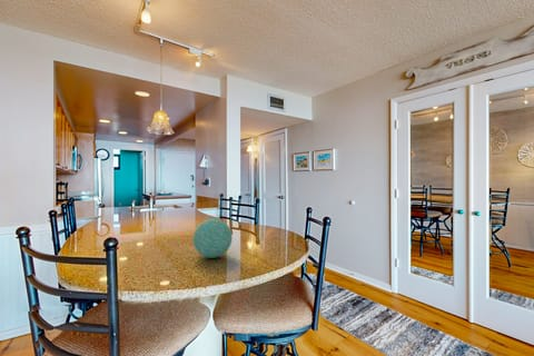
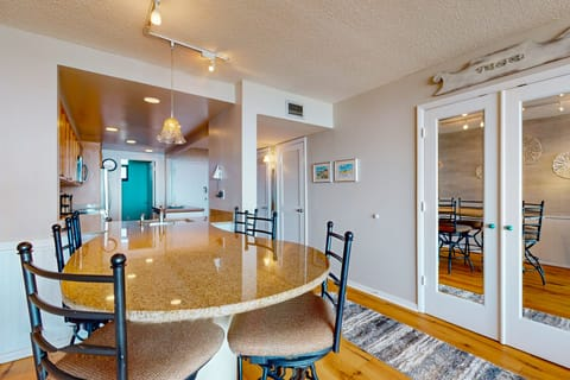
- decorative ball (212, 238)
